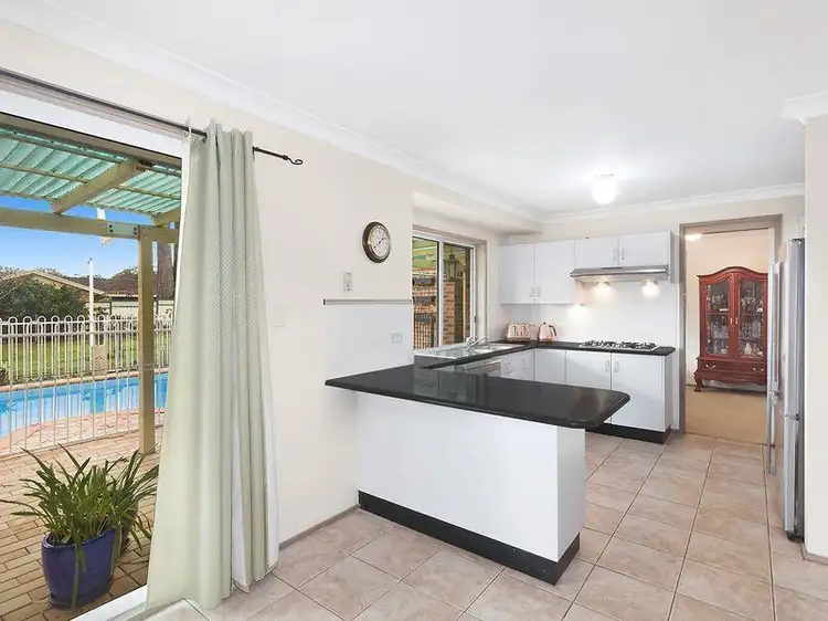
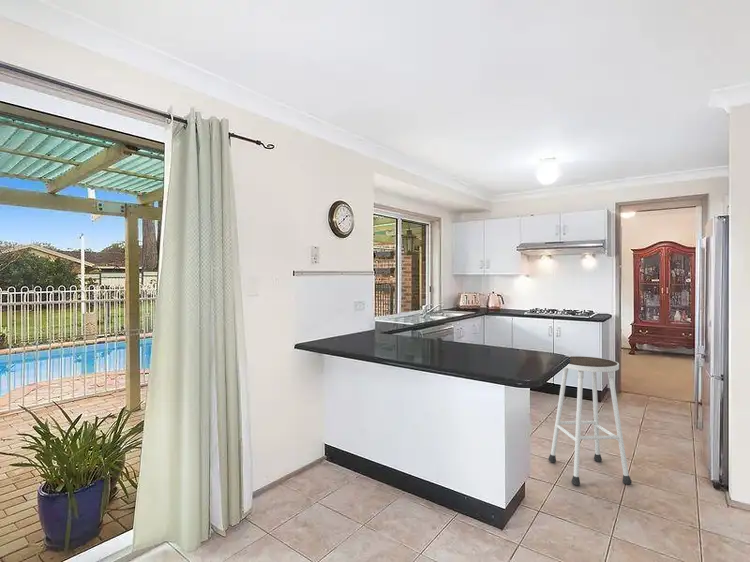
+ stool (587, 421)
